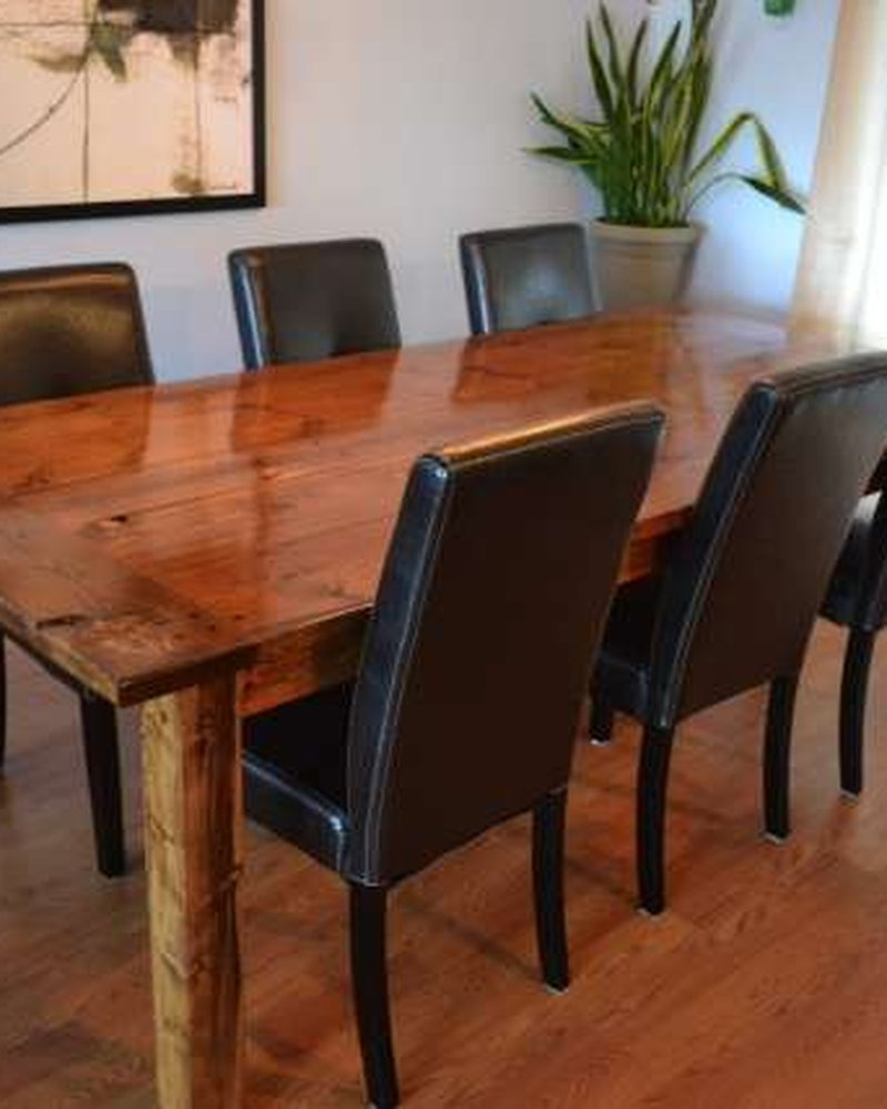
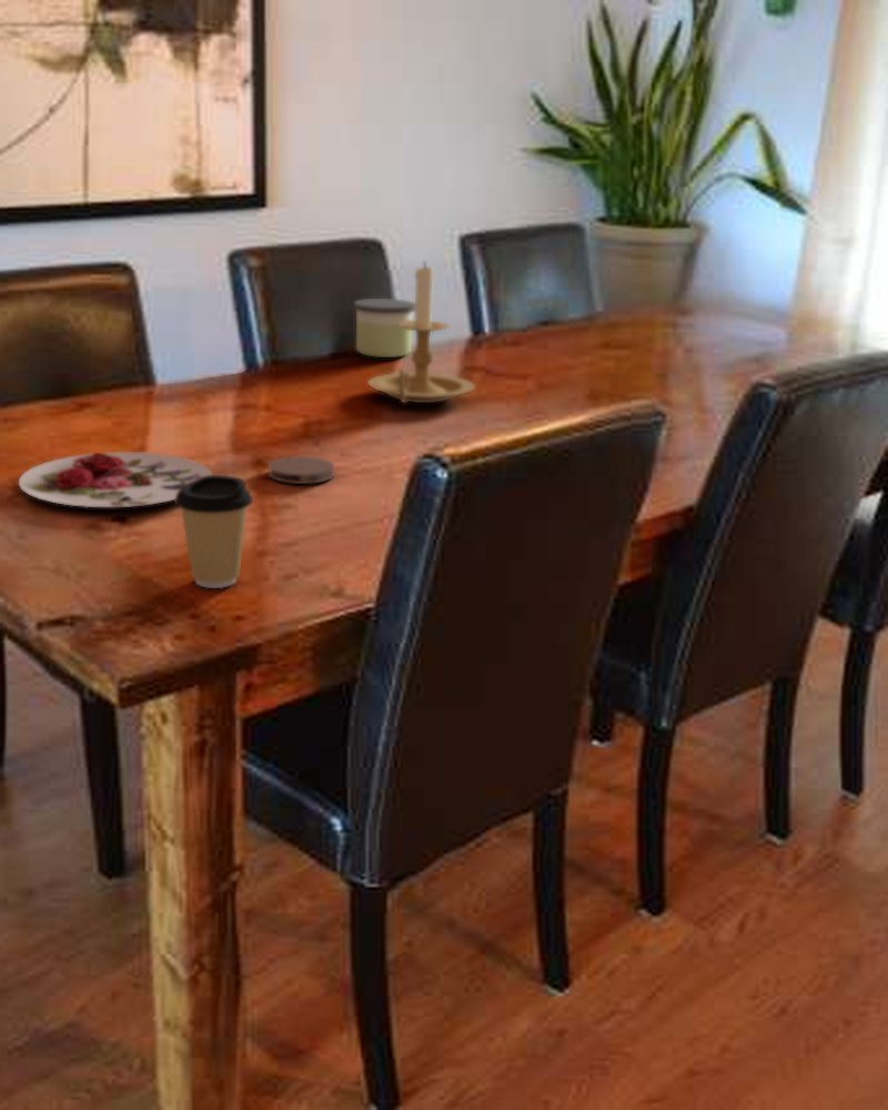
+ coaster (301, 470)
+ candle (384, 327)
+ coffee cup (214, 533)
+ plate (117, 476)
+ candle holder (422, 330)
